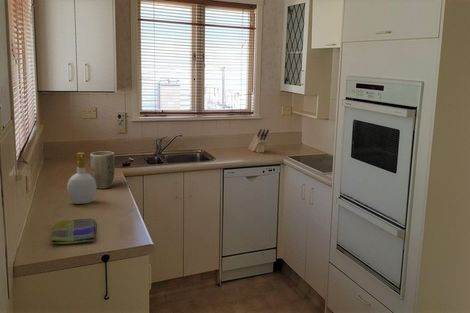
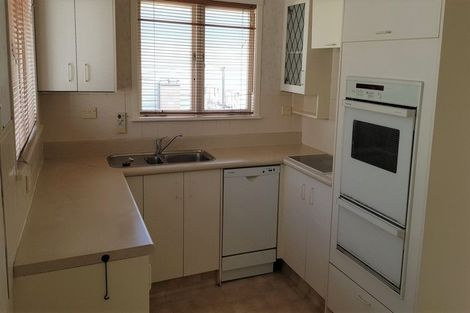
- plant pot (103, 170)
- soap bottle (81, 178)
- dish towel (74, 230)
- knife block (258, 139)
